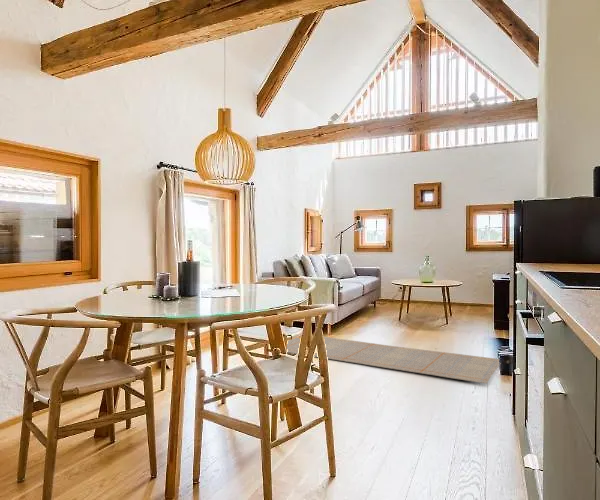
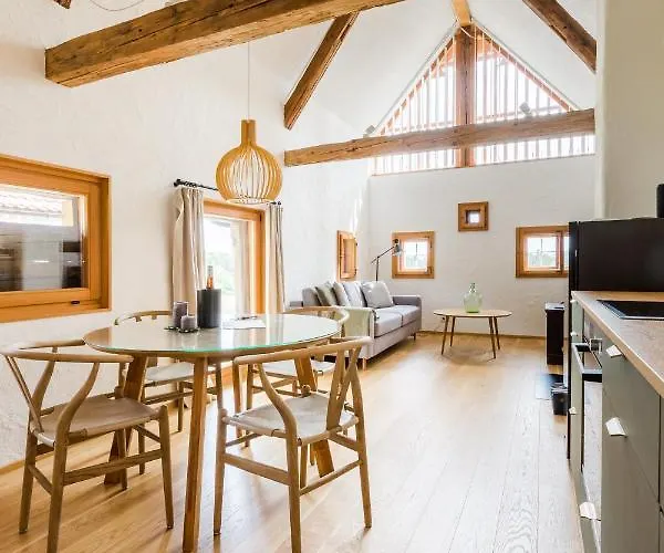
- rug (359, 351)
